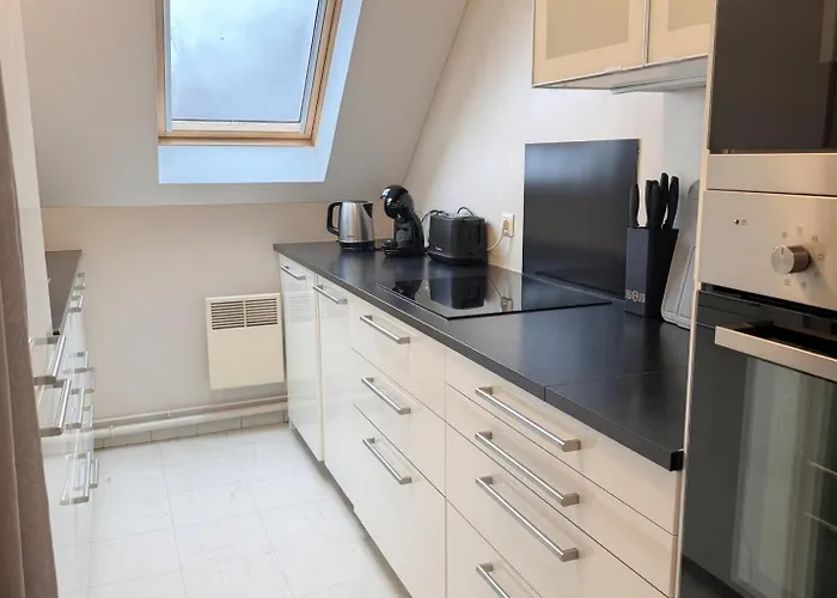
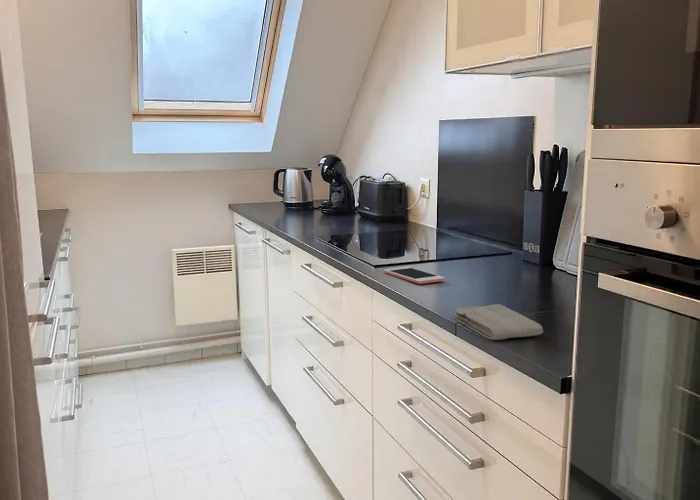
+ washcloth (495, 320)
+ cell phone (413, 275)
